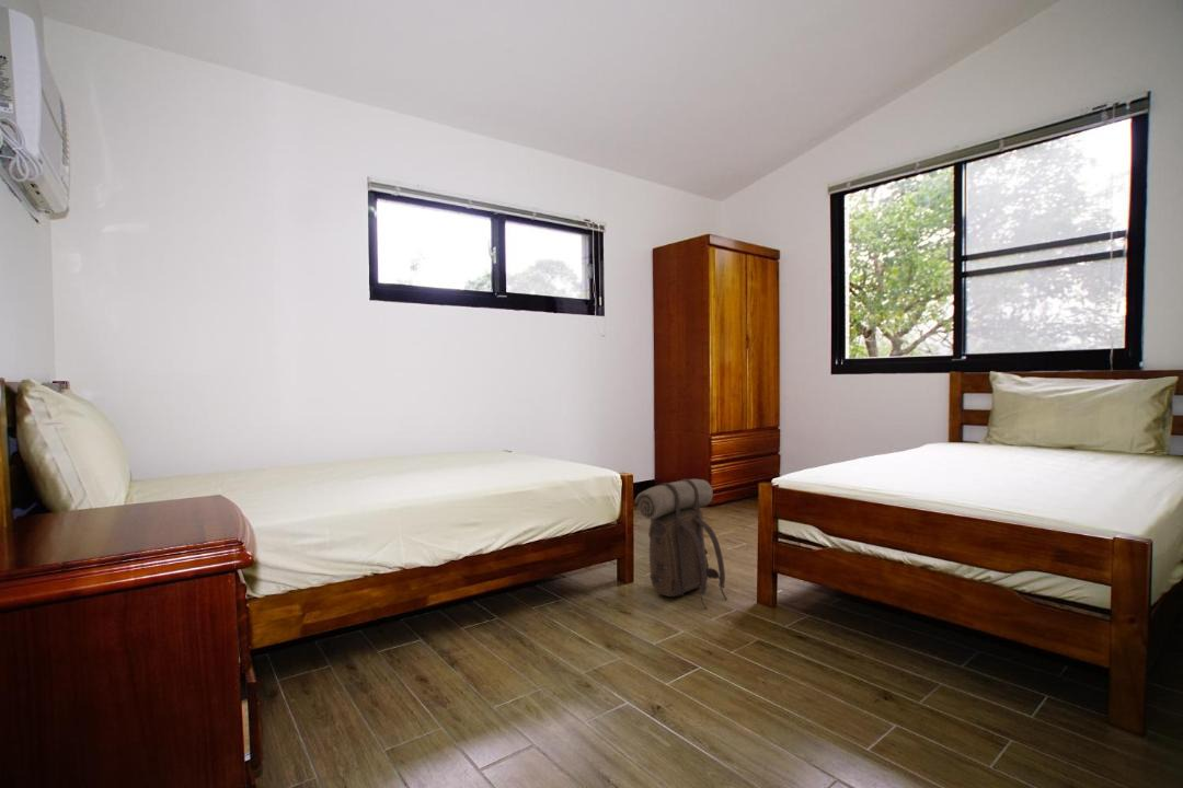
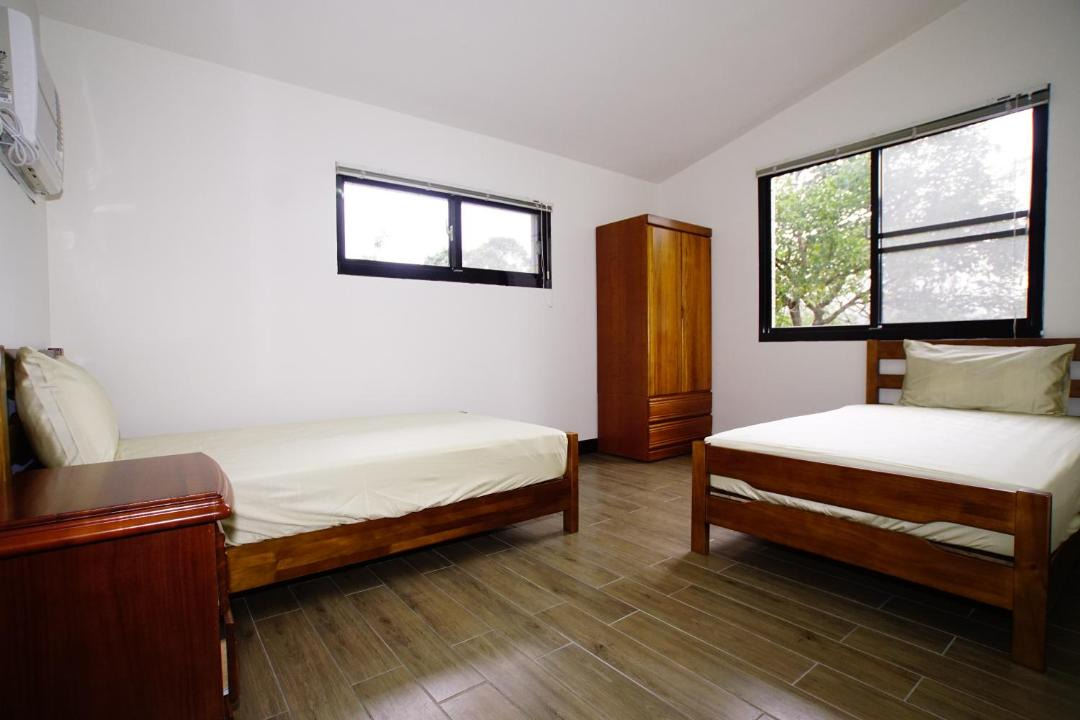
- backpack (688, 538)
